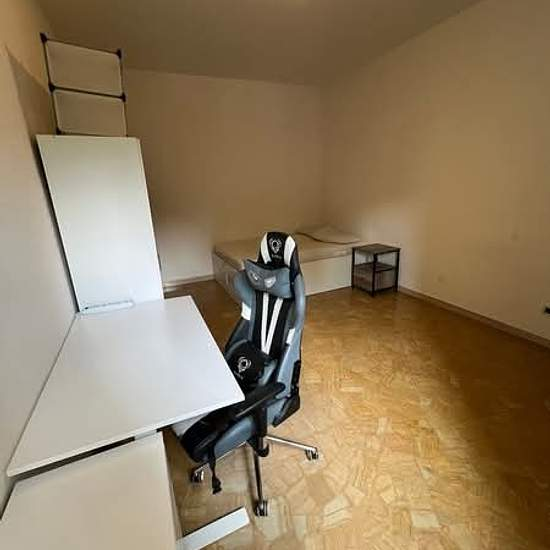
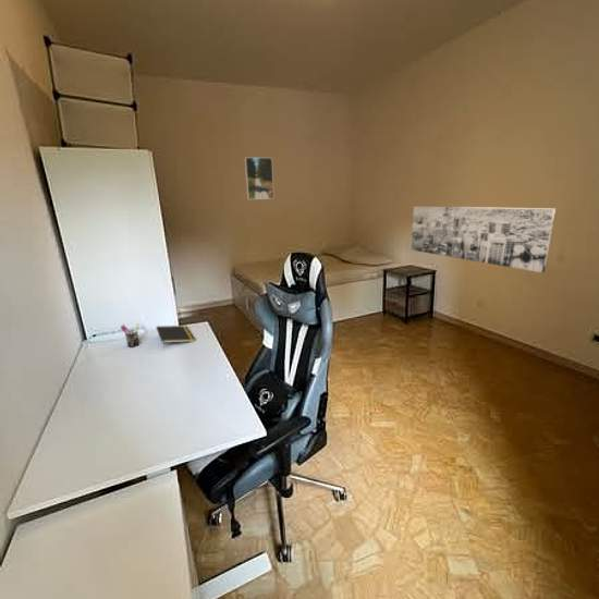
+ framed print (259, 179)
+ pen holder (131, 334)
+ wall art (467, 233)
+ notepad (174, 333)
